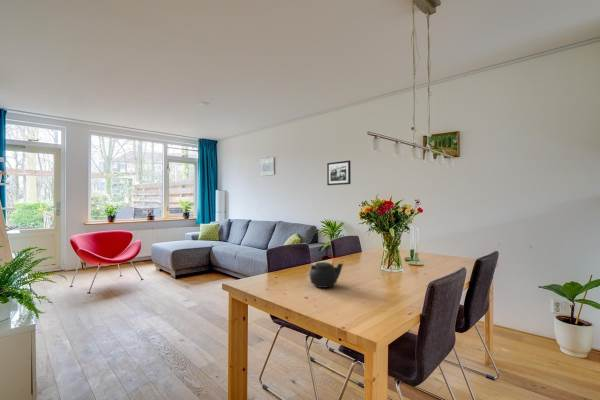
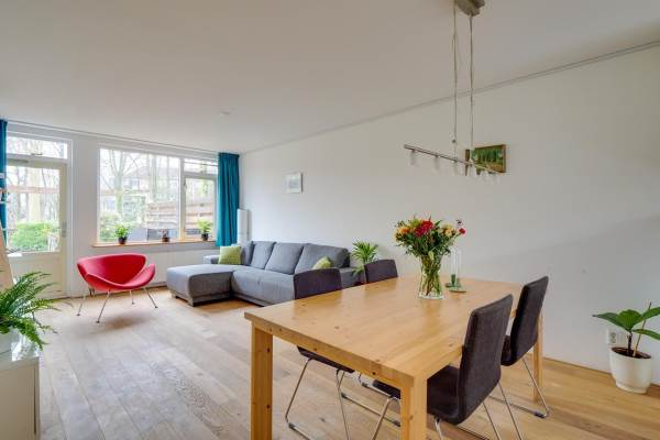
- picture frame (338, 173)
- teapot (326, 274)
